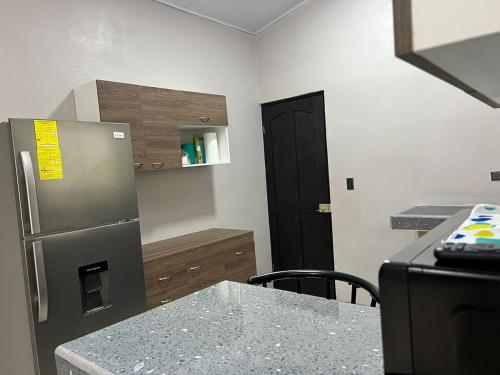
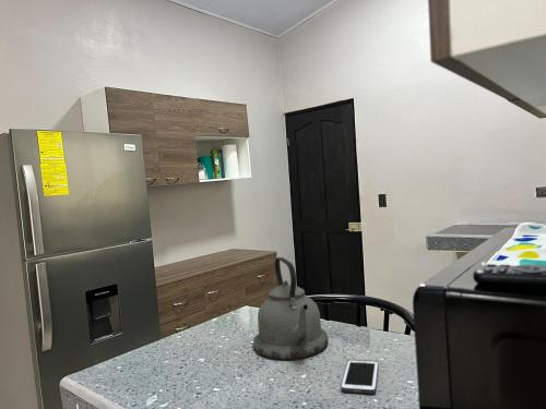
+ cell phone (360, 375)
+ kettle (290, 302)
